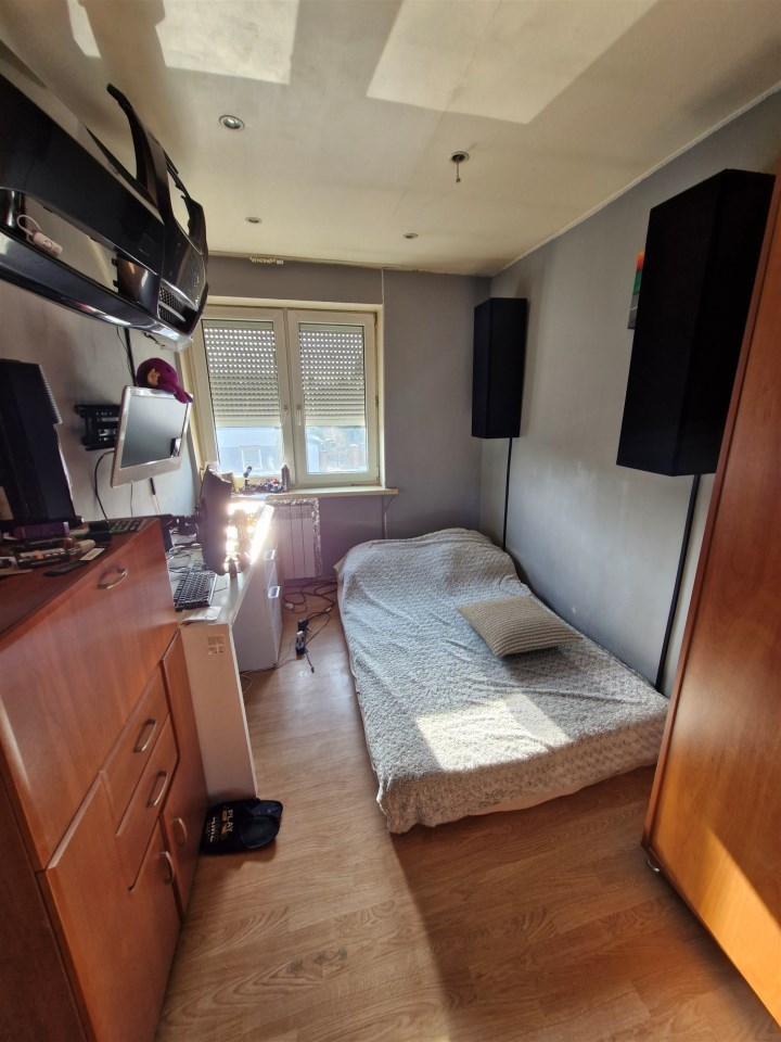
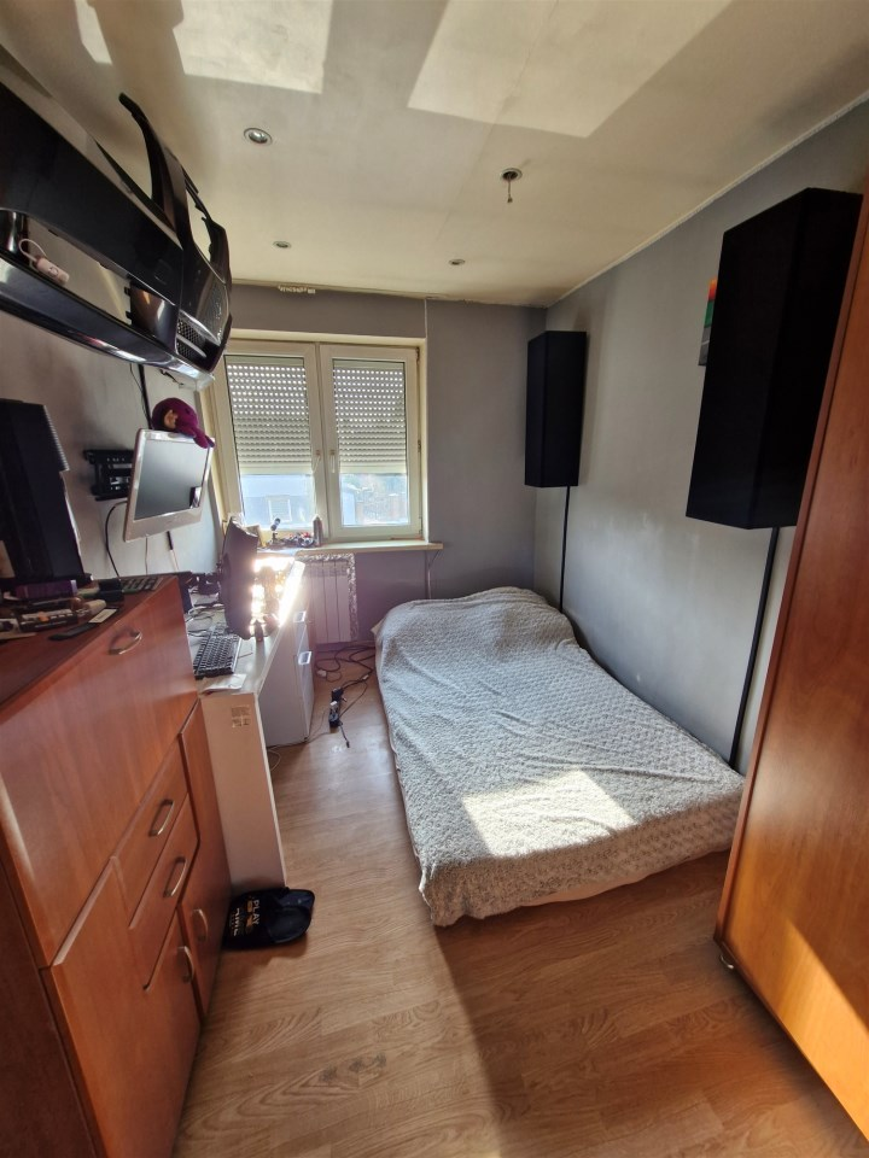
- pillow (514, 622)
